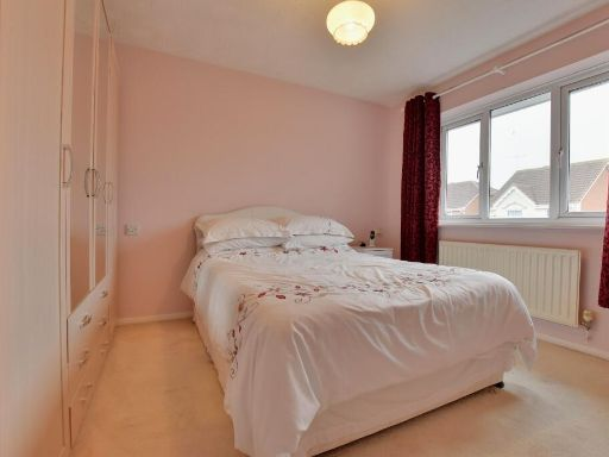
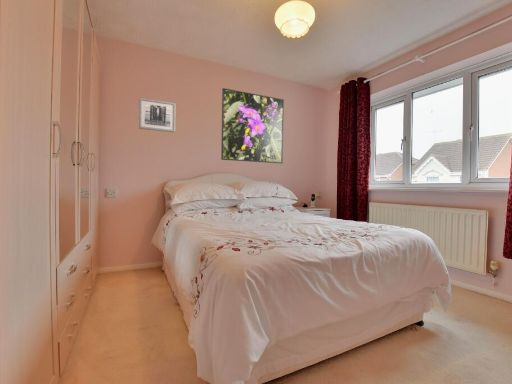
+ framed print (254, 128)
+ wall art (157, 115)
